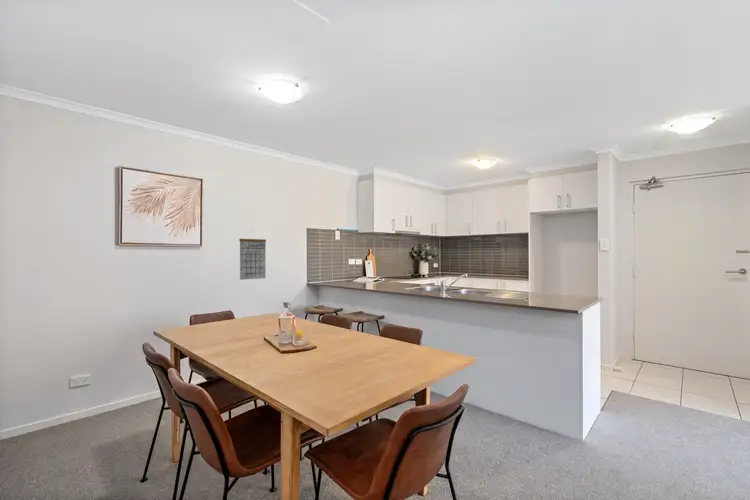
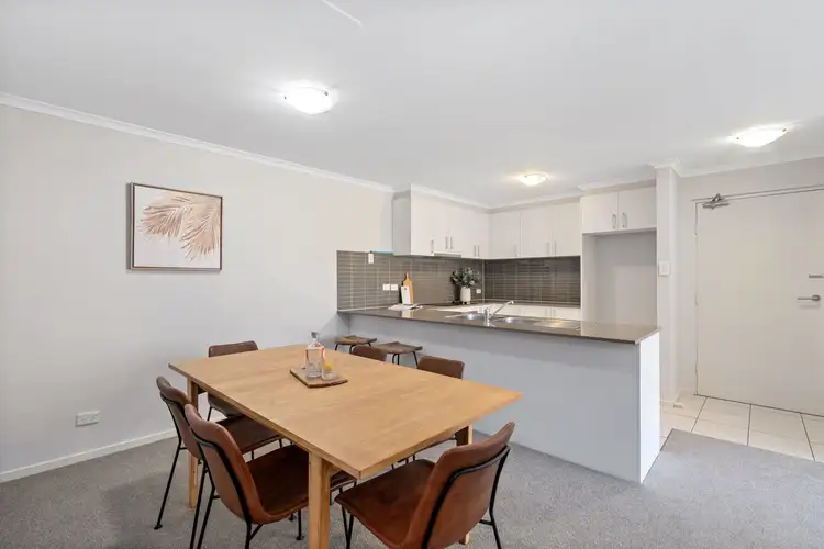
- calendar (253, 254)
